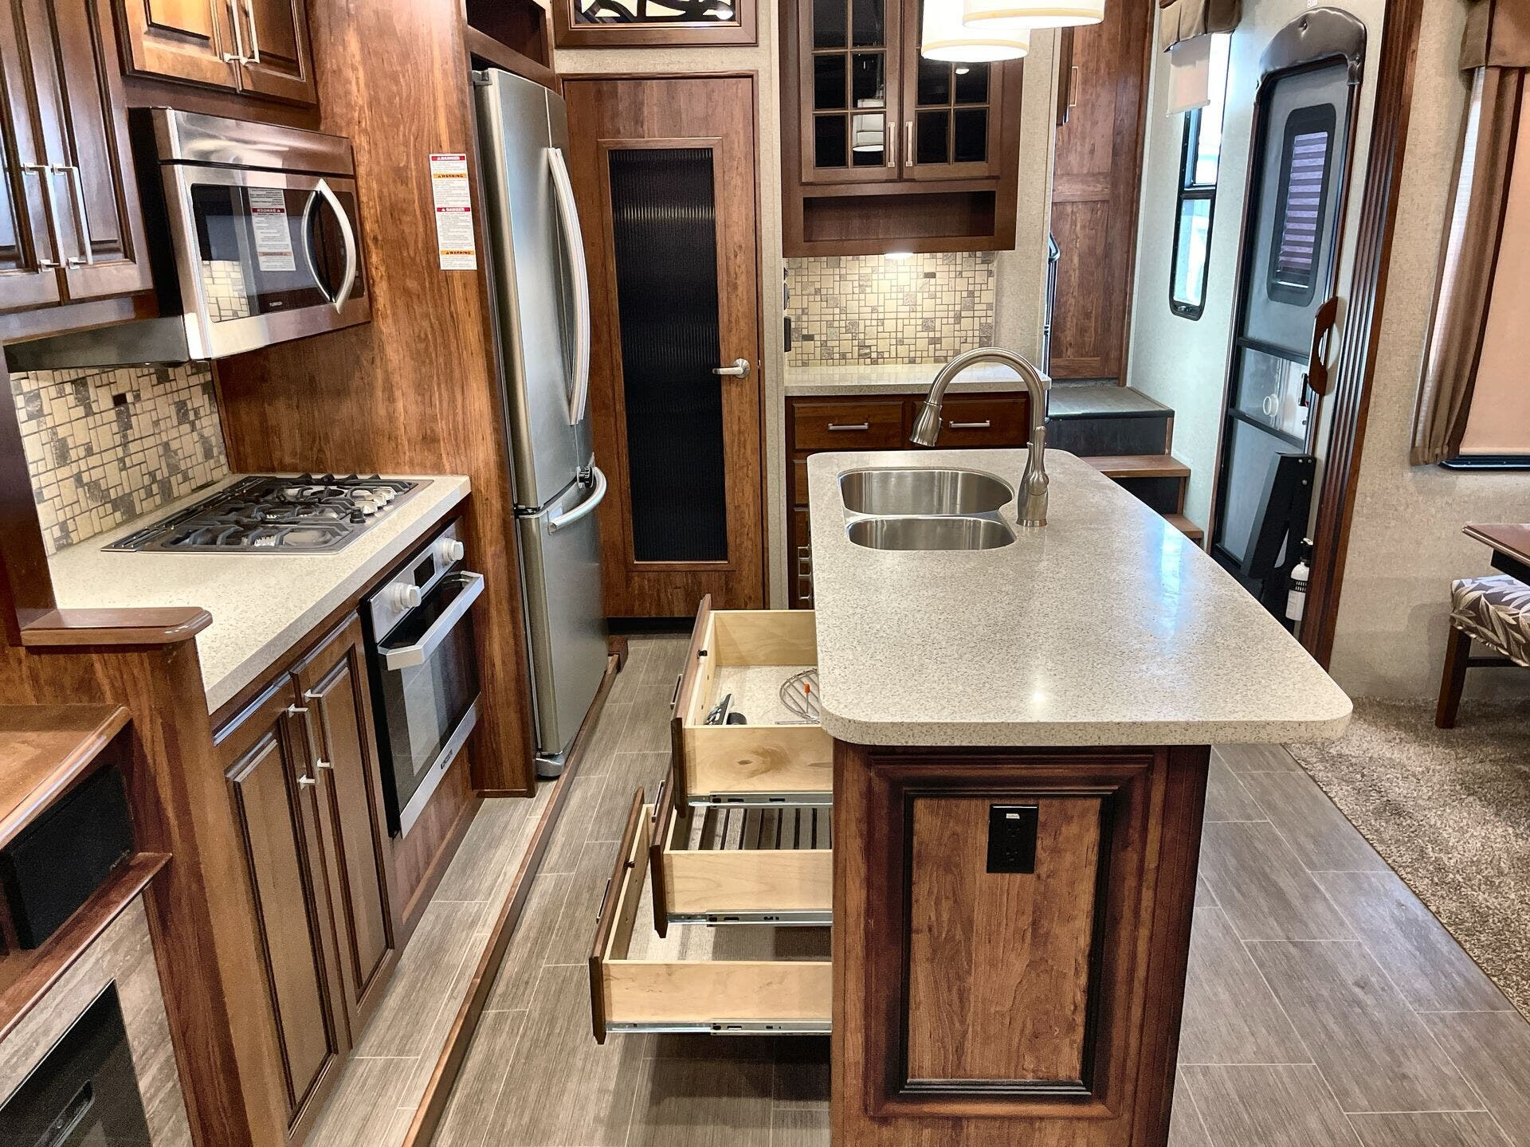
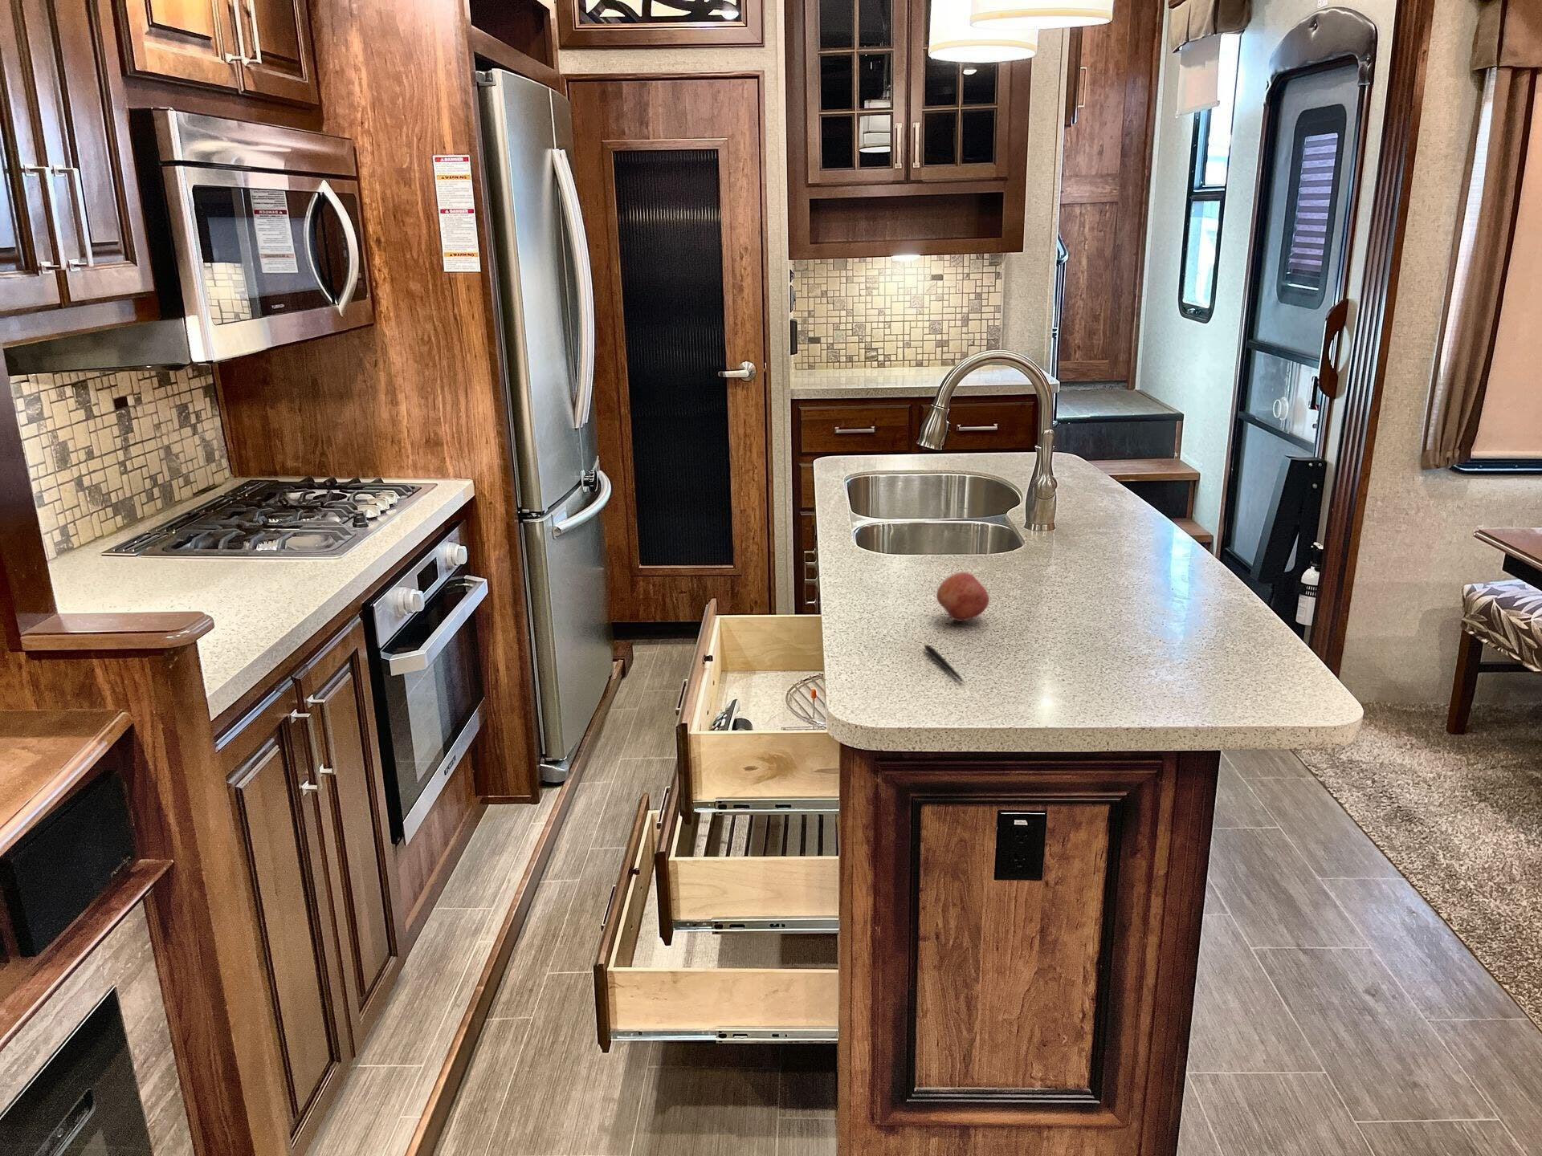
+ fruit (962, 596)
+ pen (942, 662)
